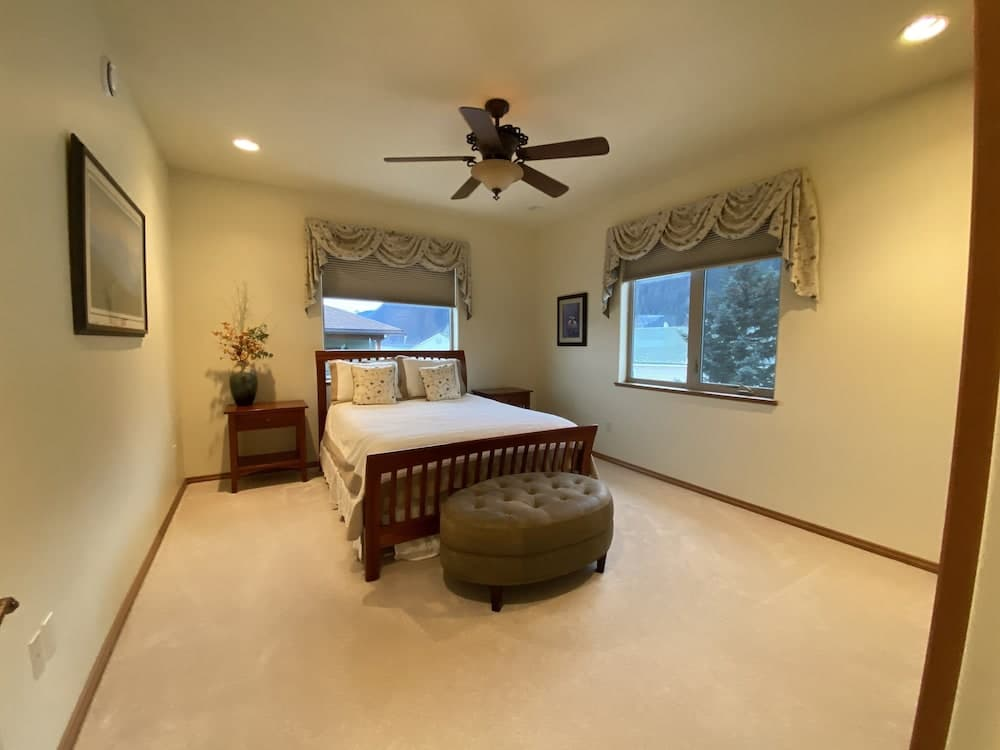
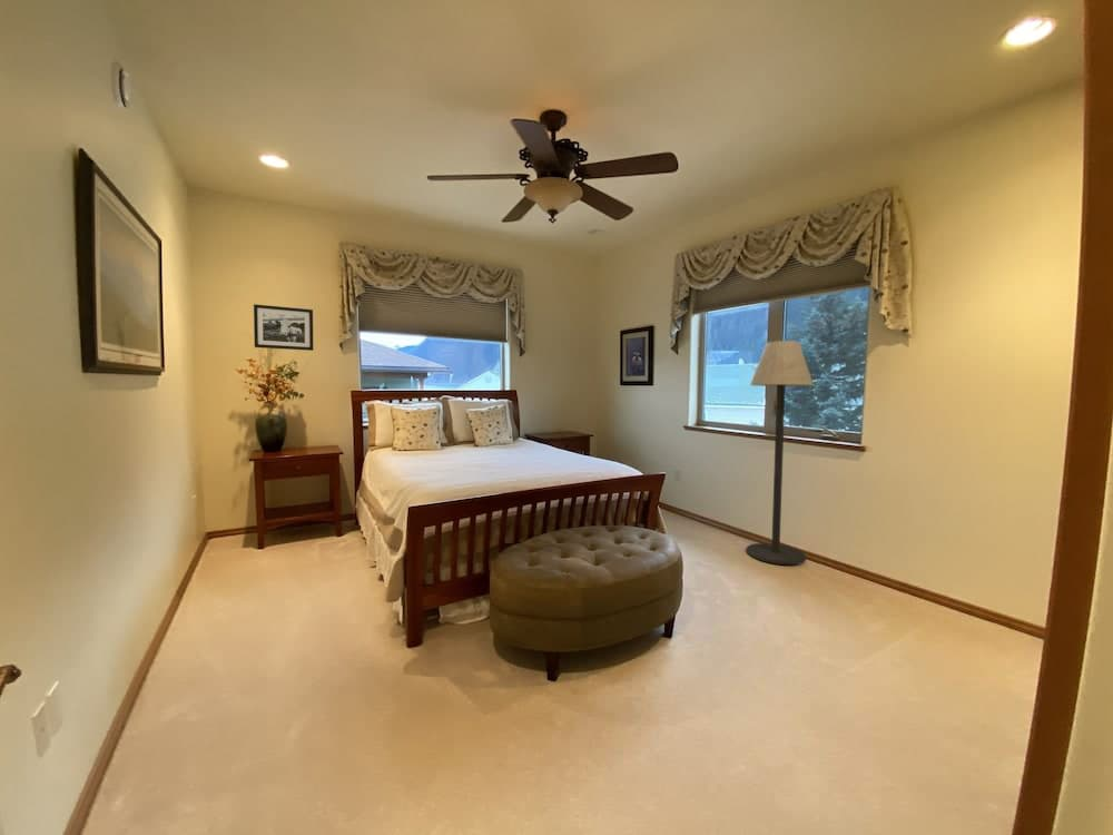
+ picture frame (284, 327)
+ floor lamp (778, 450)
